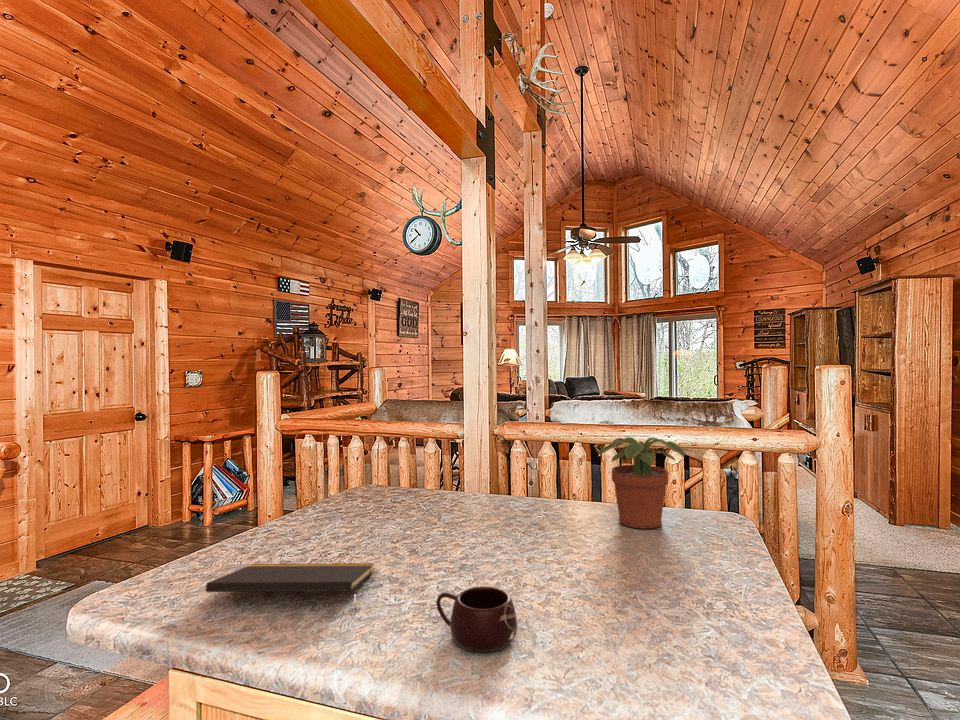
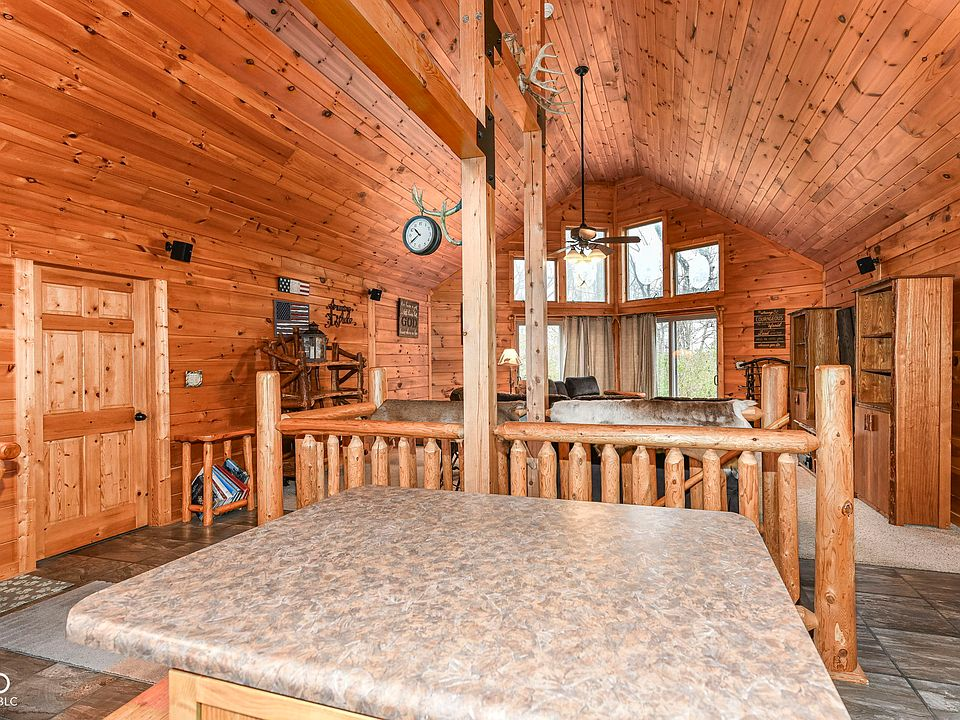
- notepad (297, 576)
- mug (475, 616)
- potted plant (640, 480)
